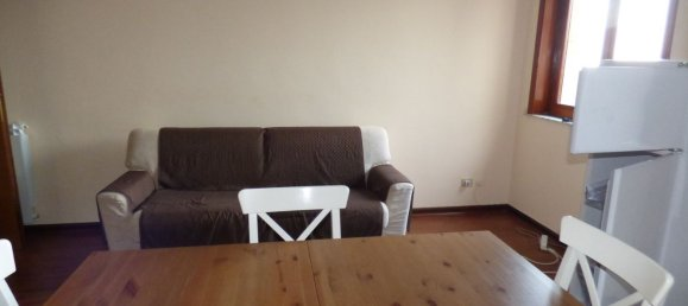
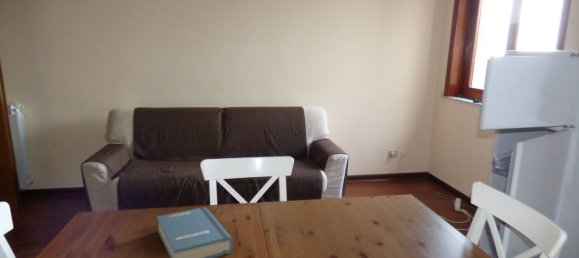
+ hardback book (193, 233)
